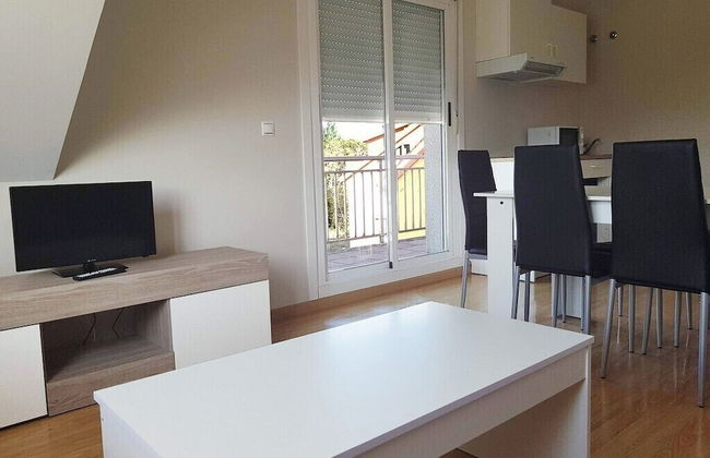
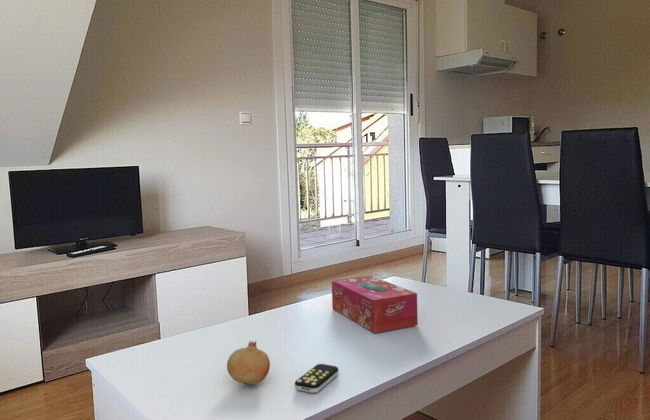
+ remote control (317, 377)
+ tissue box (372, 301)
+ fruit (248, 363)
